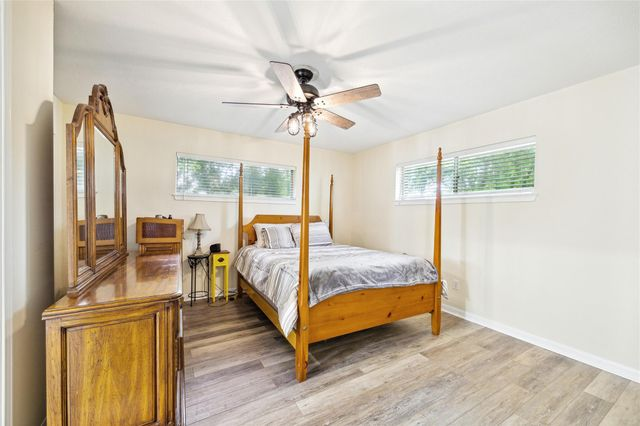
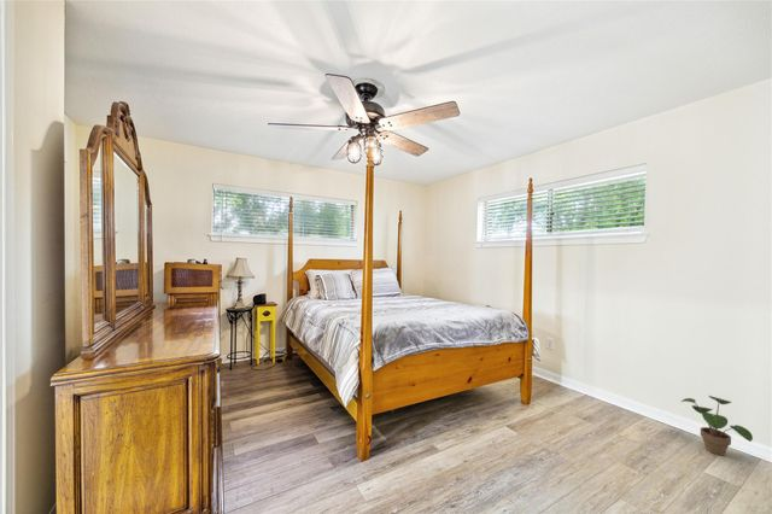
+ potted plant (715, 426)
